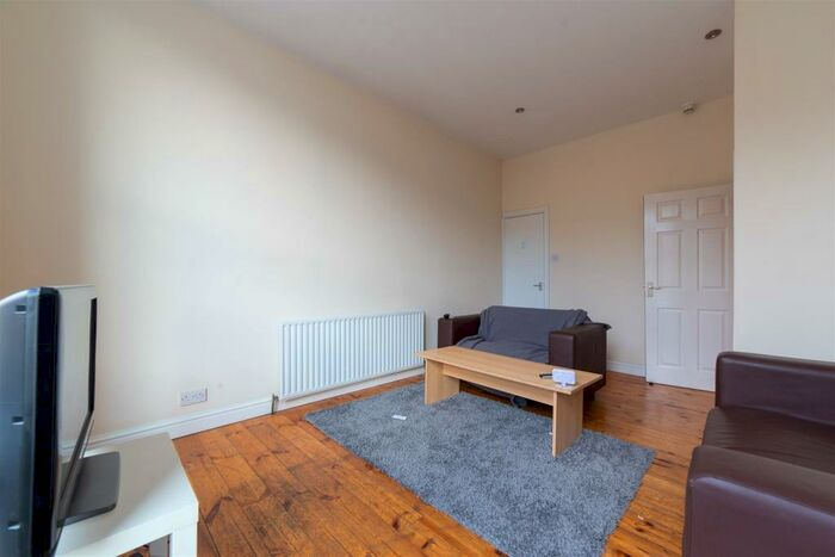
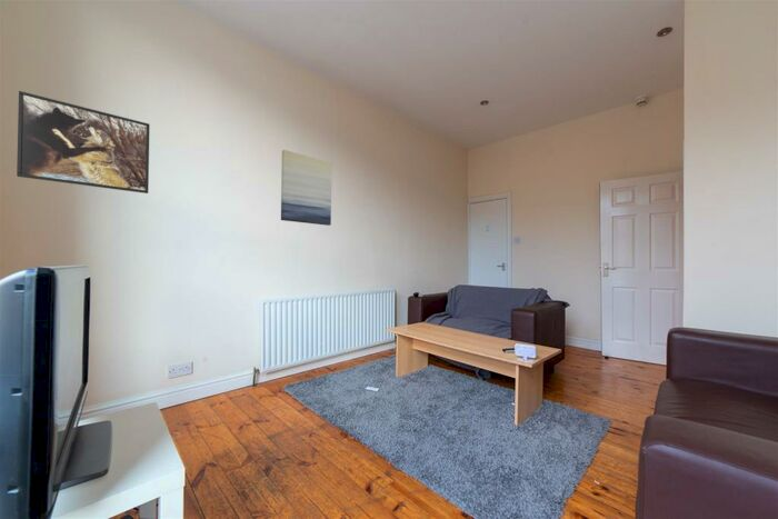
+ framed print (90, 147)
+ wall art (307, 189)
